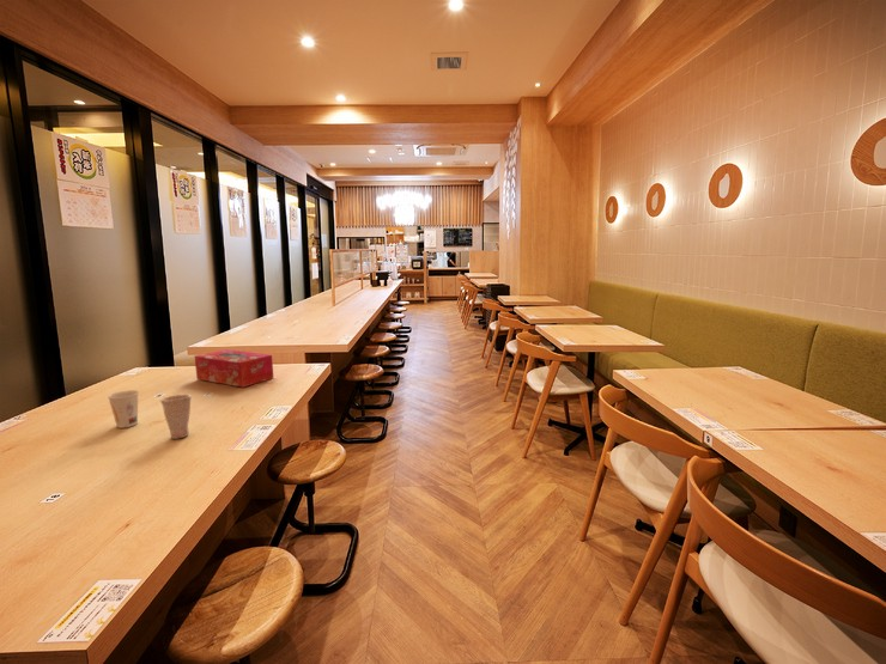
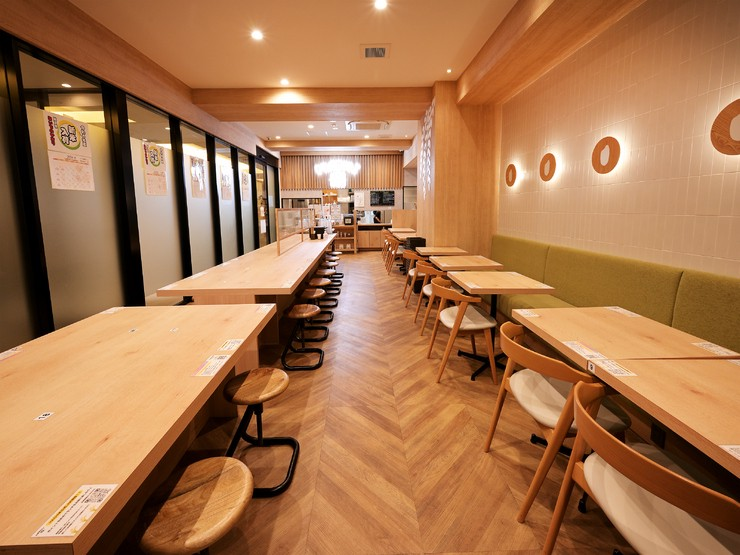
- cup (177, 415)
- cup (125, 409)
- tissue box (233, 366)
